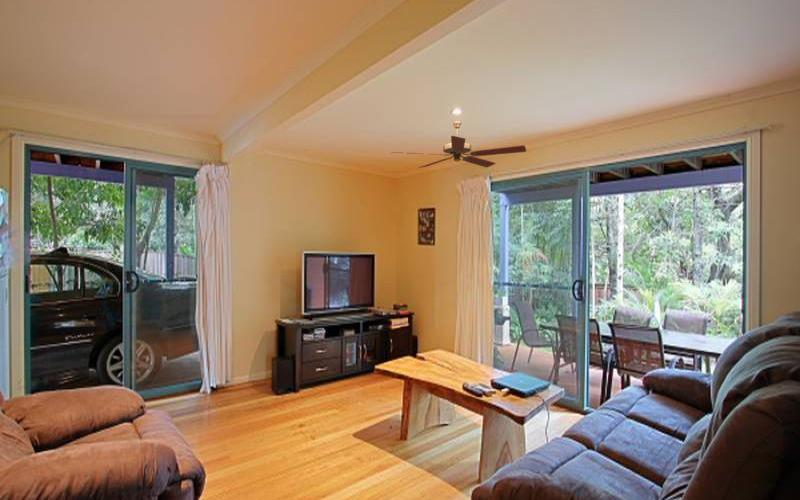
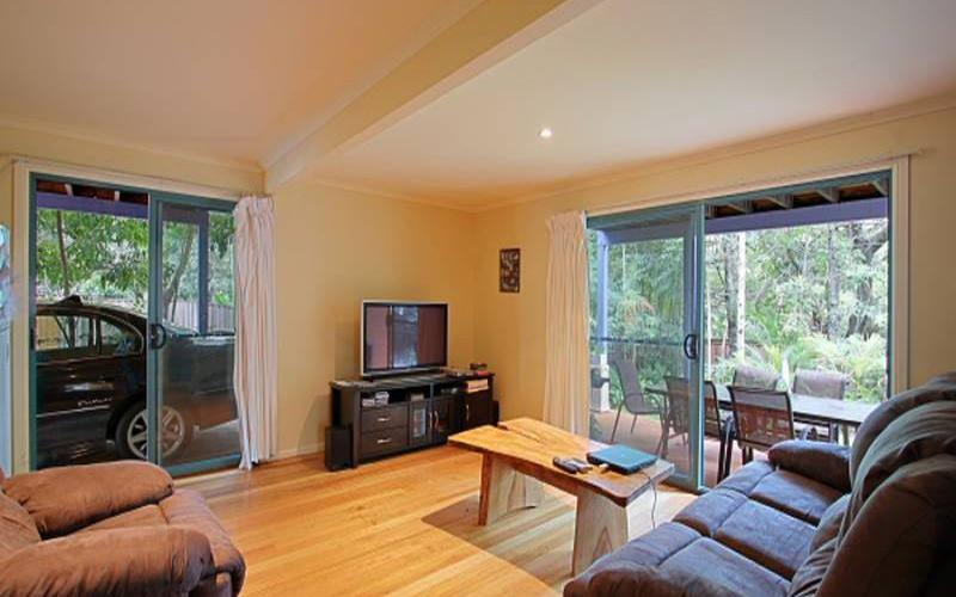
- ceiling fan (457, 140)
